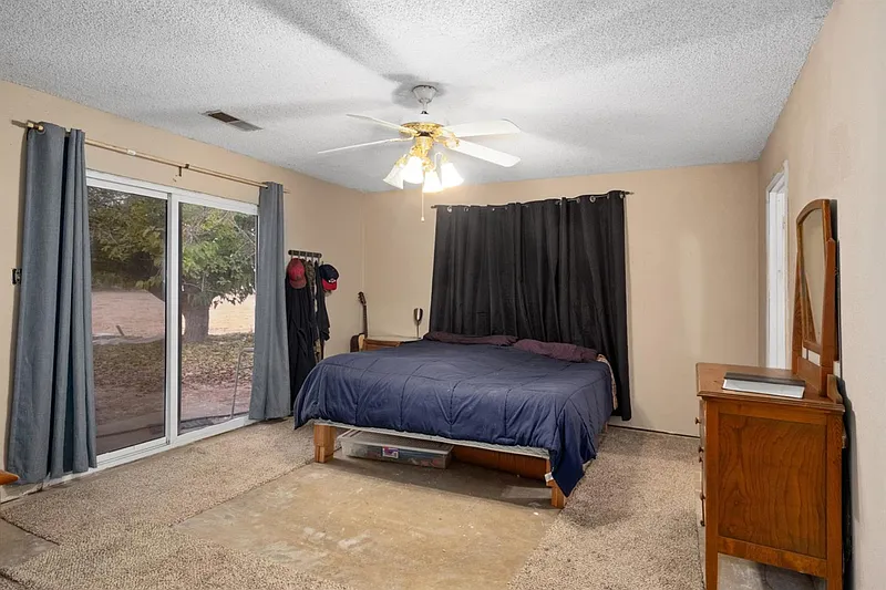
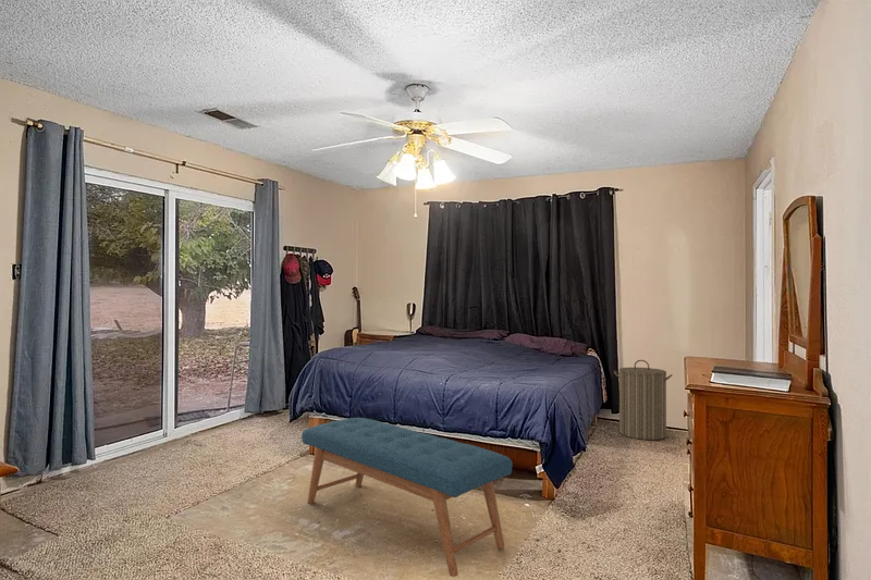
+ laundry hamper (642, 396)
+ bench (396, 479)
